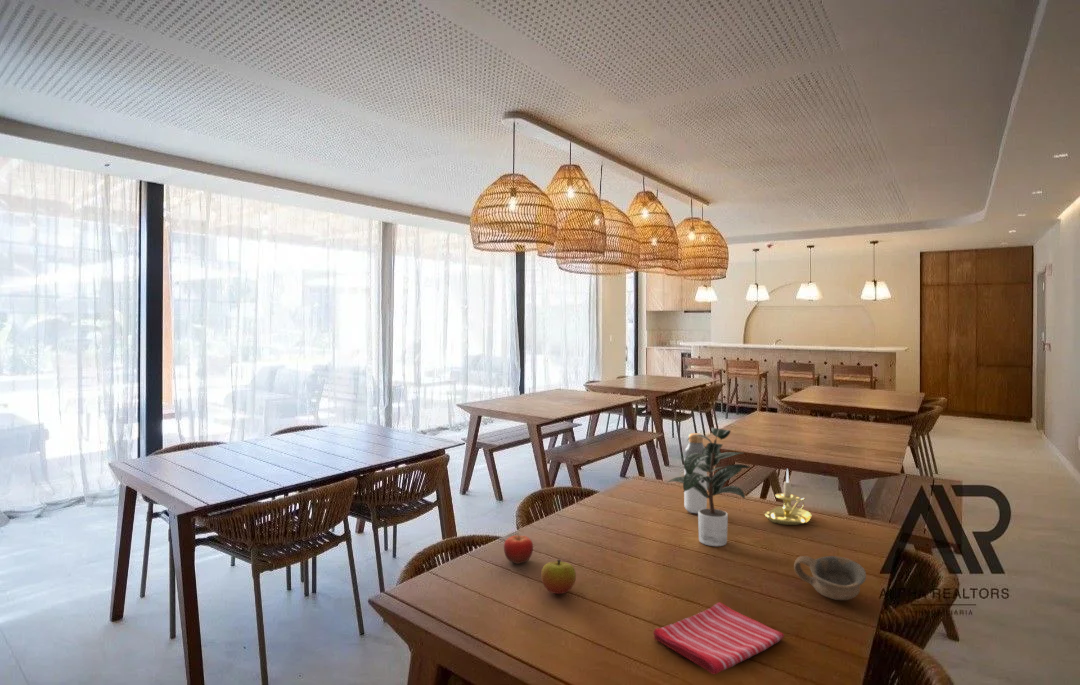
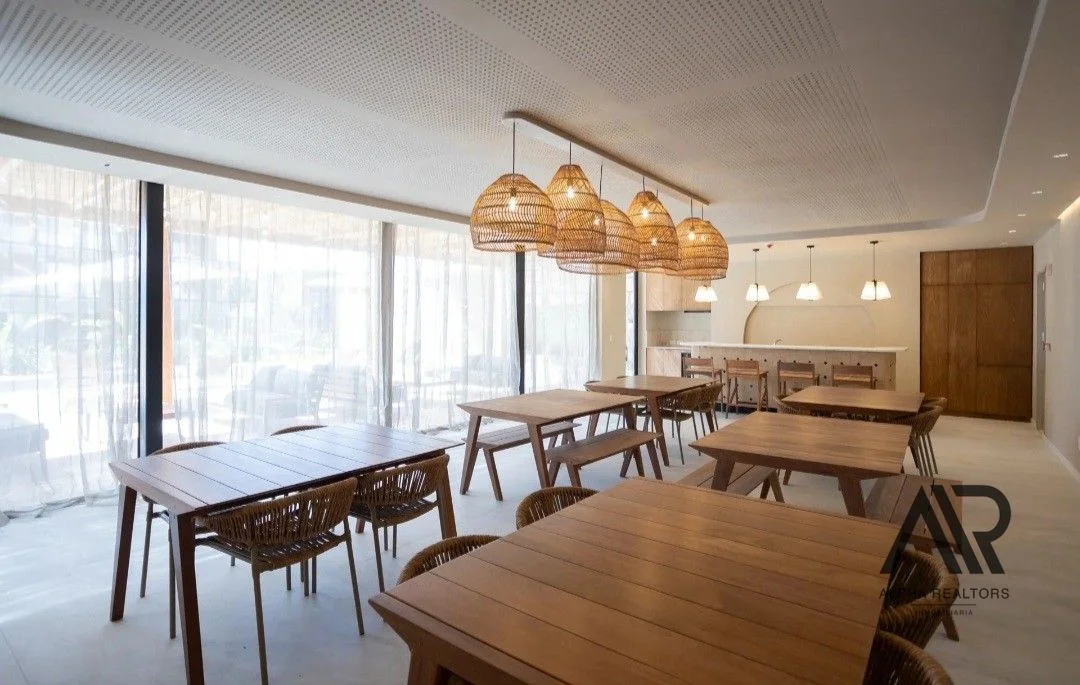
- fruit (518, 546)
- potted plant (707, 486)
- bottle (696, 472)
- dish towel (717, 634)
- cup (828, 579)
- apple (558, 576)
- candle holder (789, 493)
